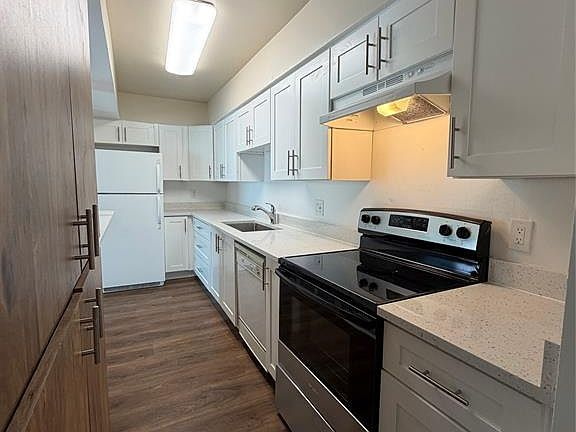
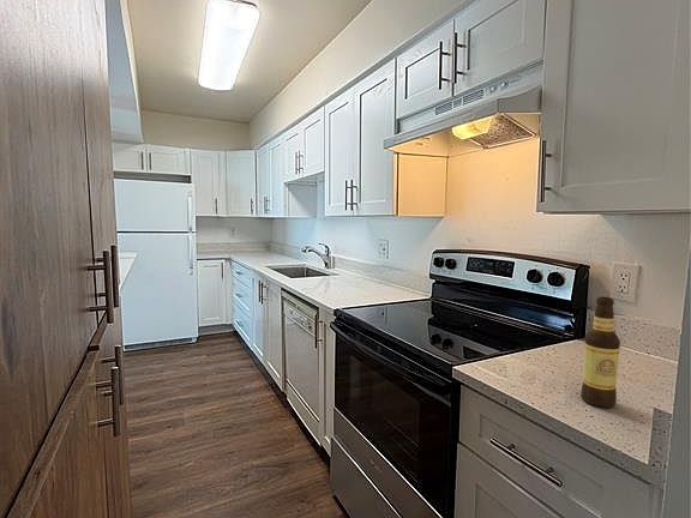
+ bottle (601, 350)
